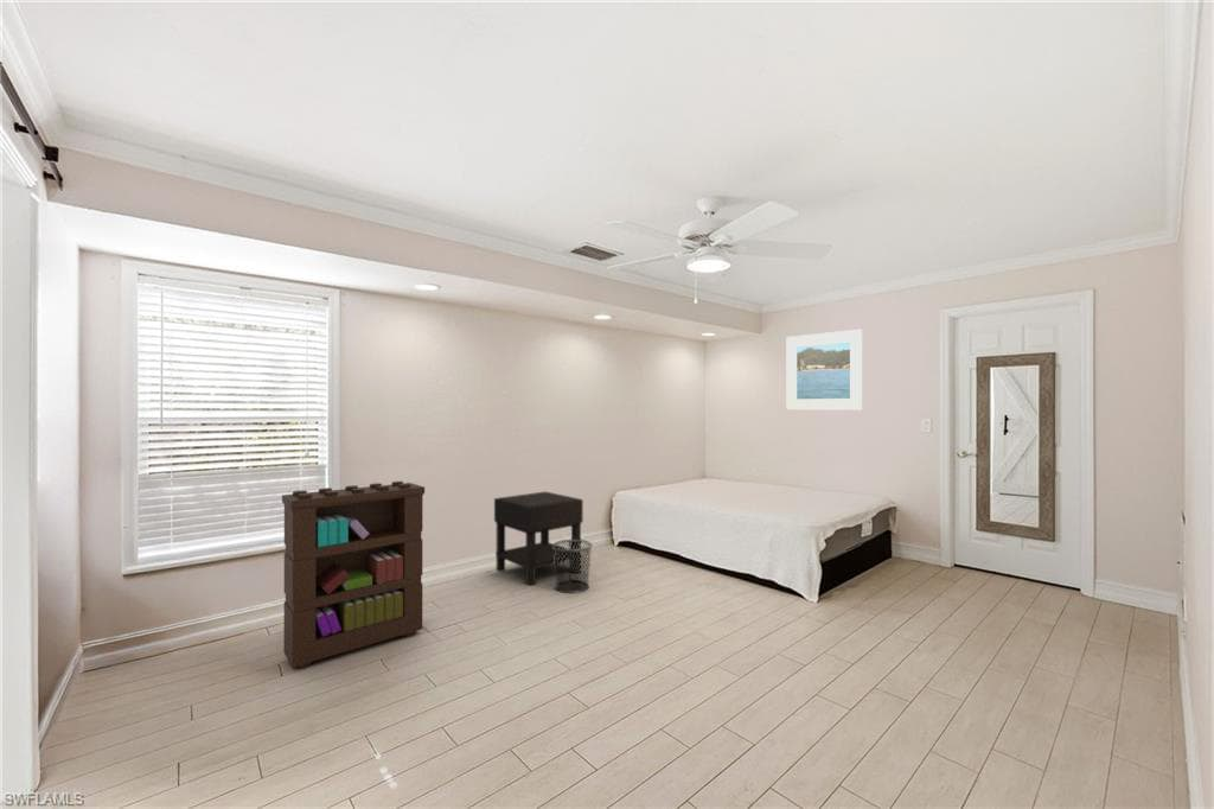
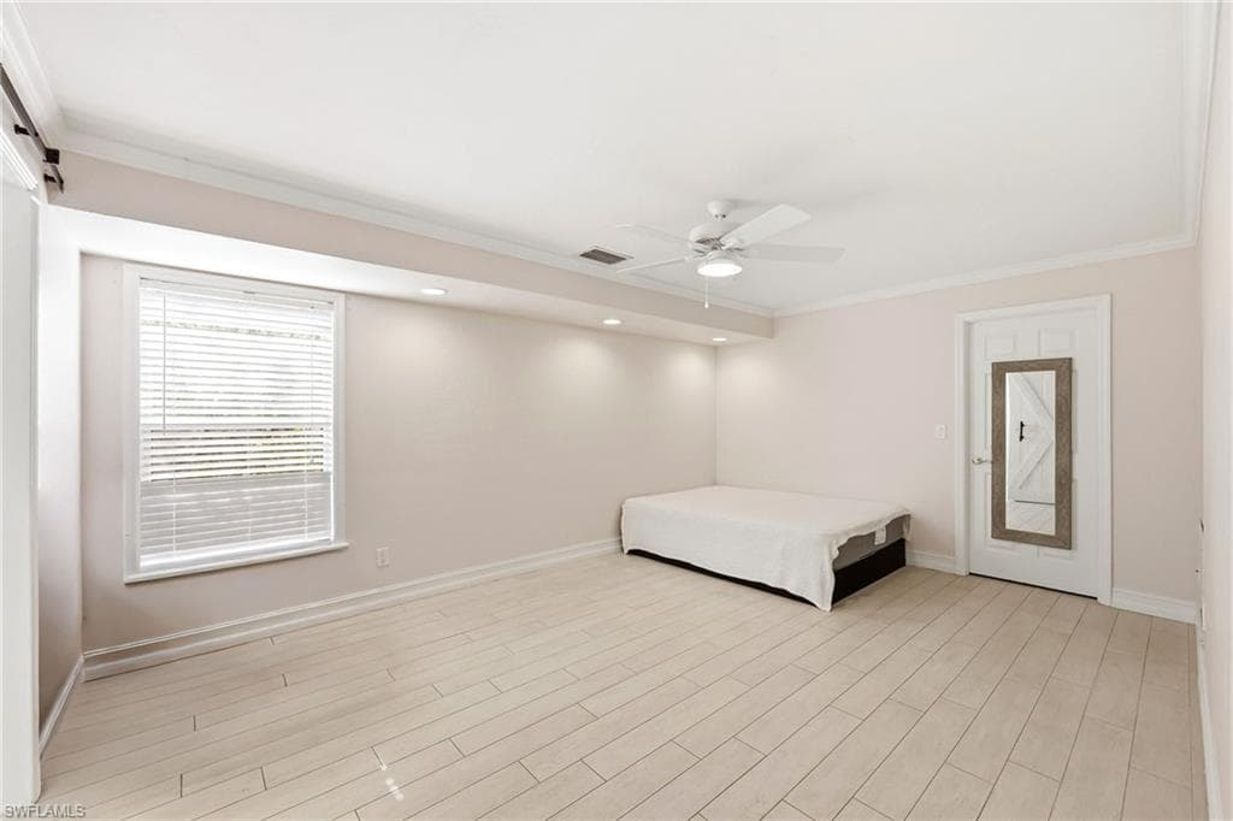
- waste bin (571, 566)
- bookshelf (356, 566)
- nightstand (538, 531)
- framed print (822, 371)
